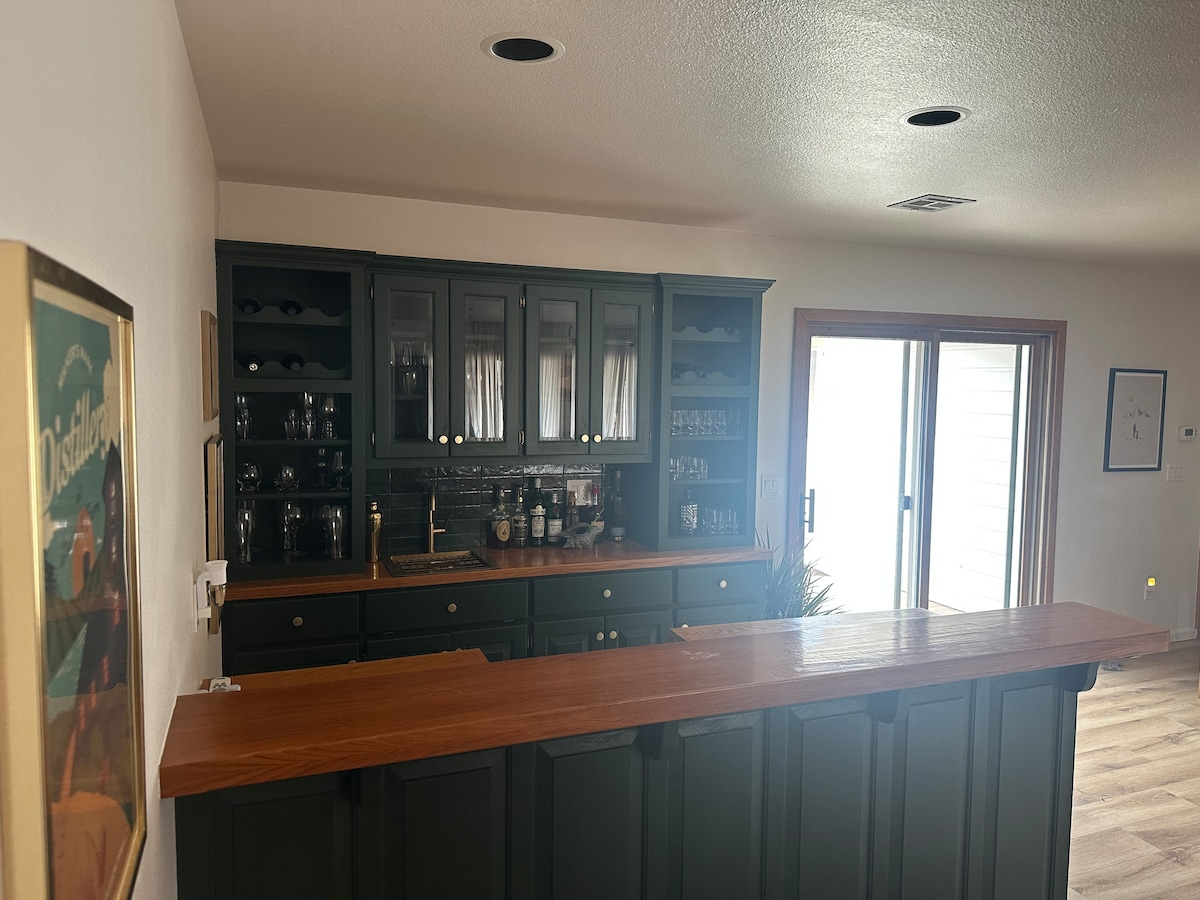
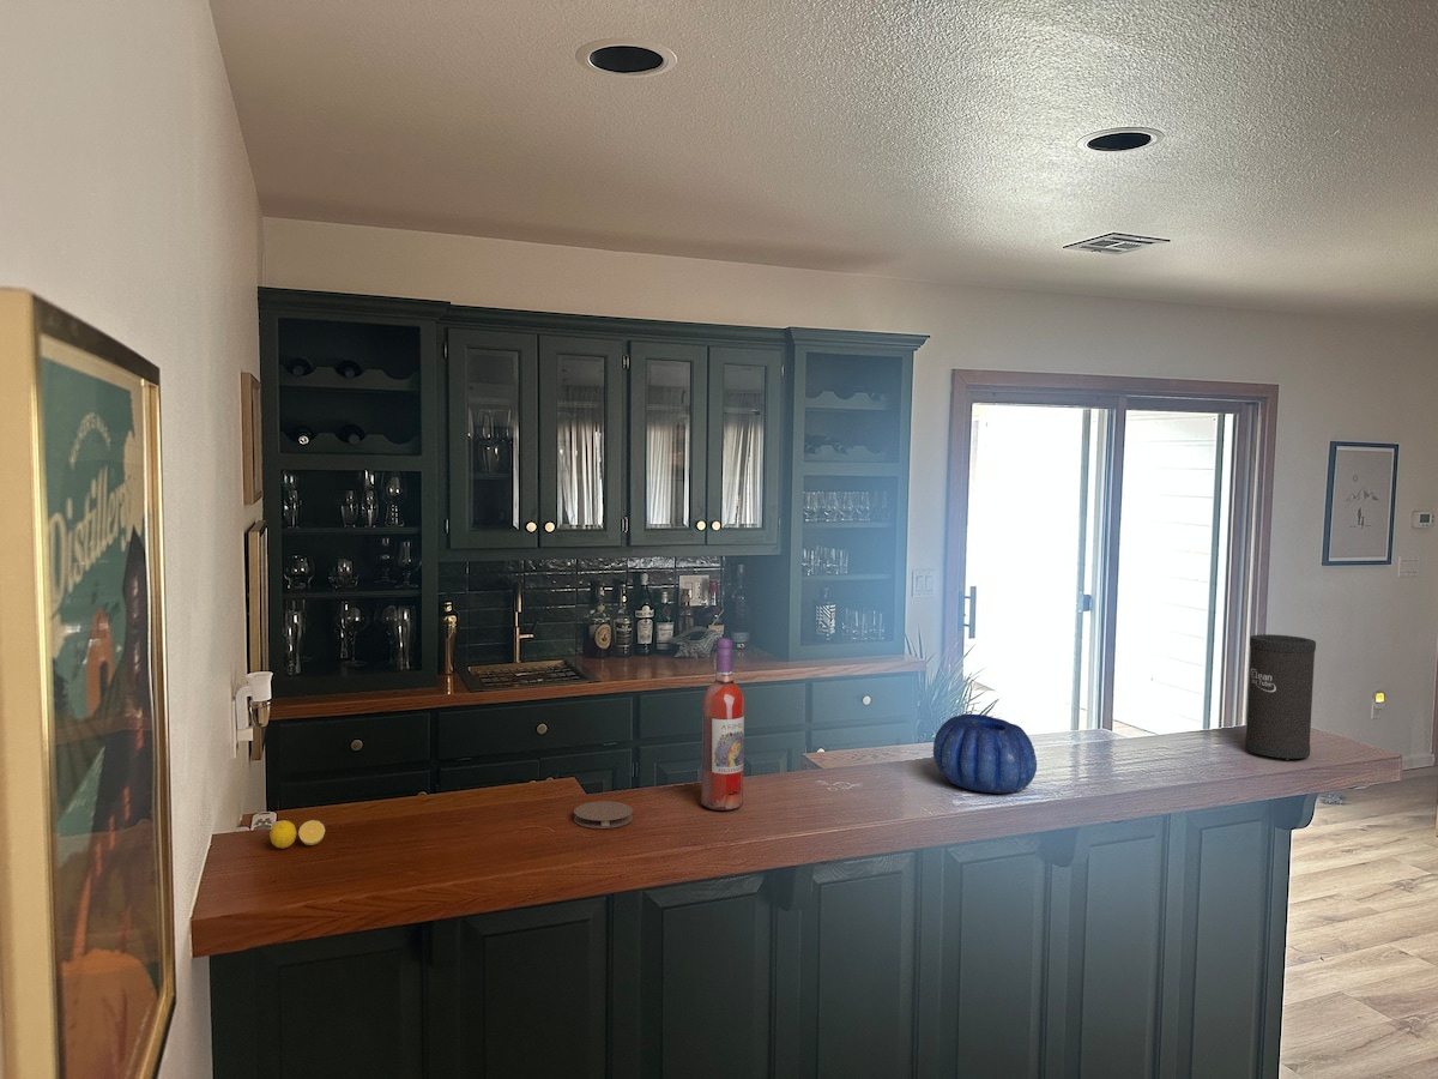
+ speaker (1279, 695)
+ lemon (296, 832)
+ coaster (603, 814)
+ wine bottle (723, 722)
+ decorative bowl (984, 752)
